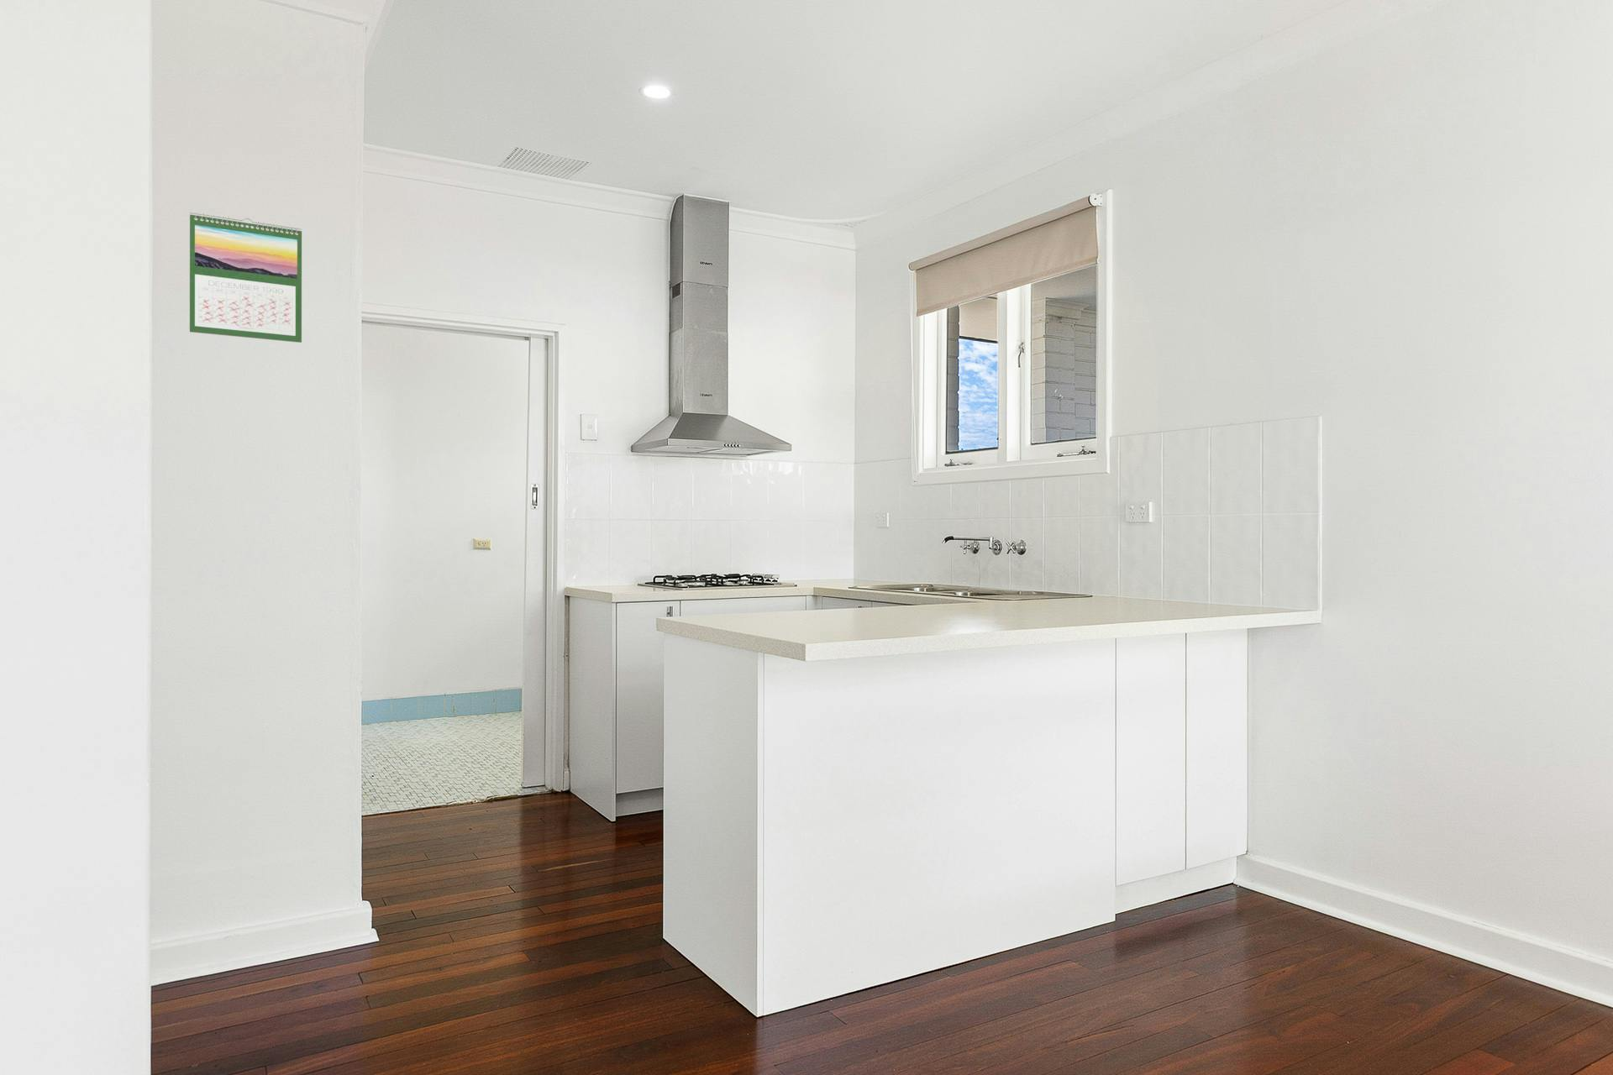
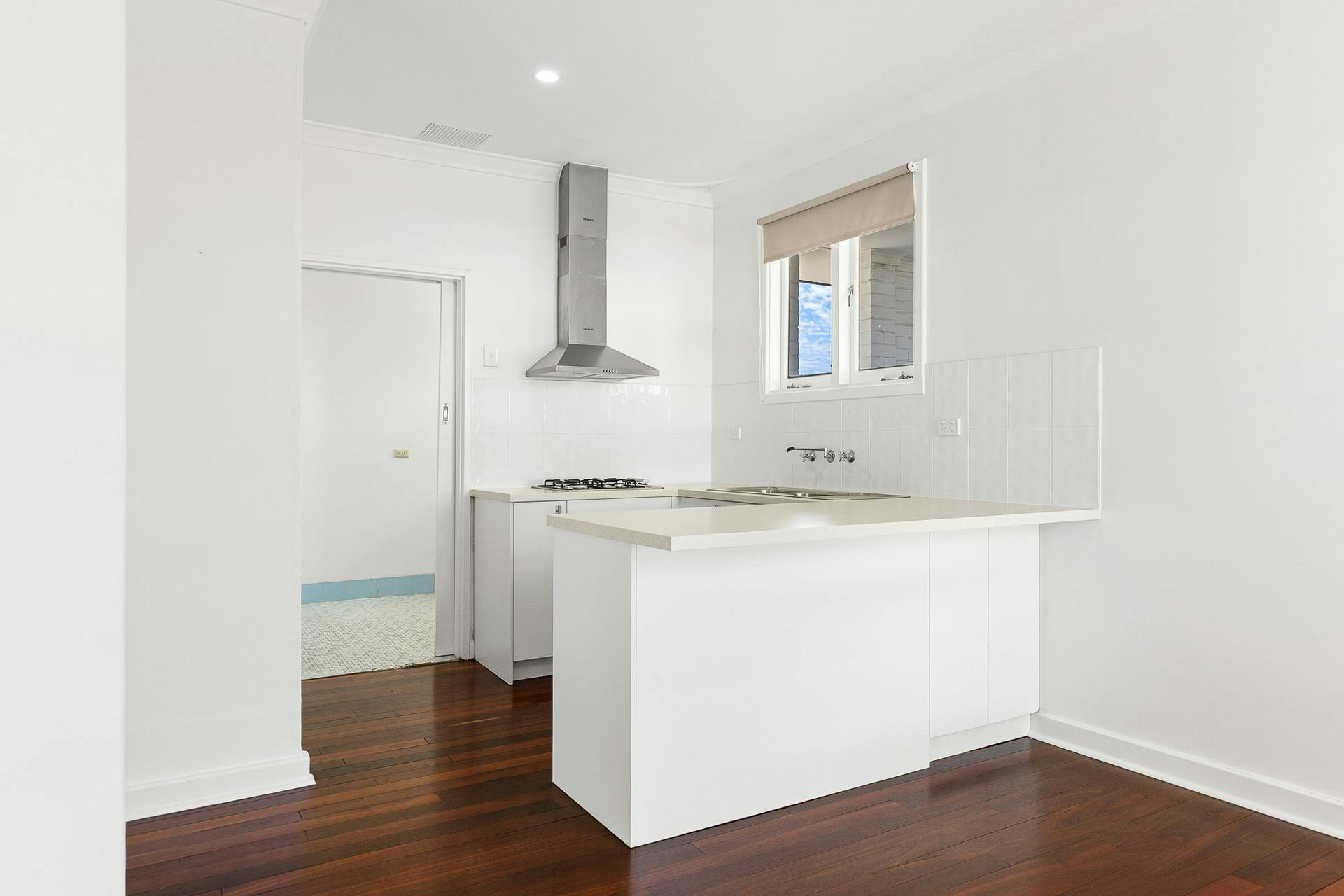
- calendar (247, 277)
